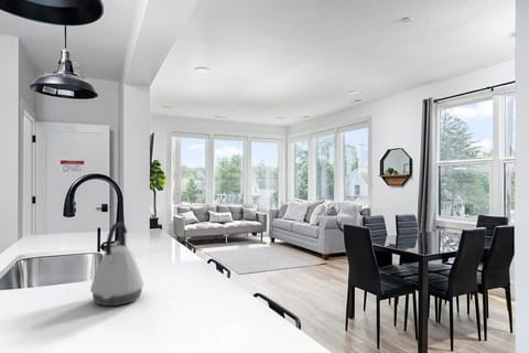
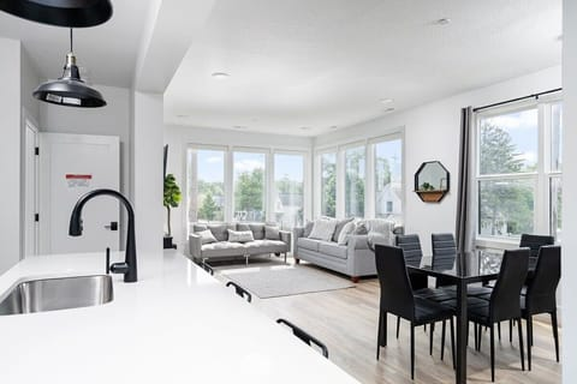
- kettle (118, 259)
